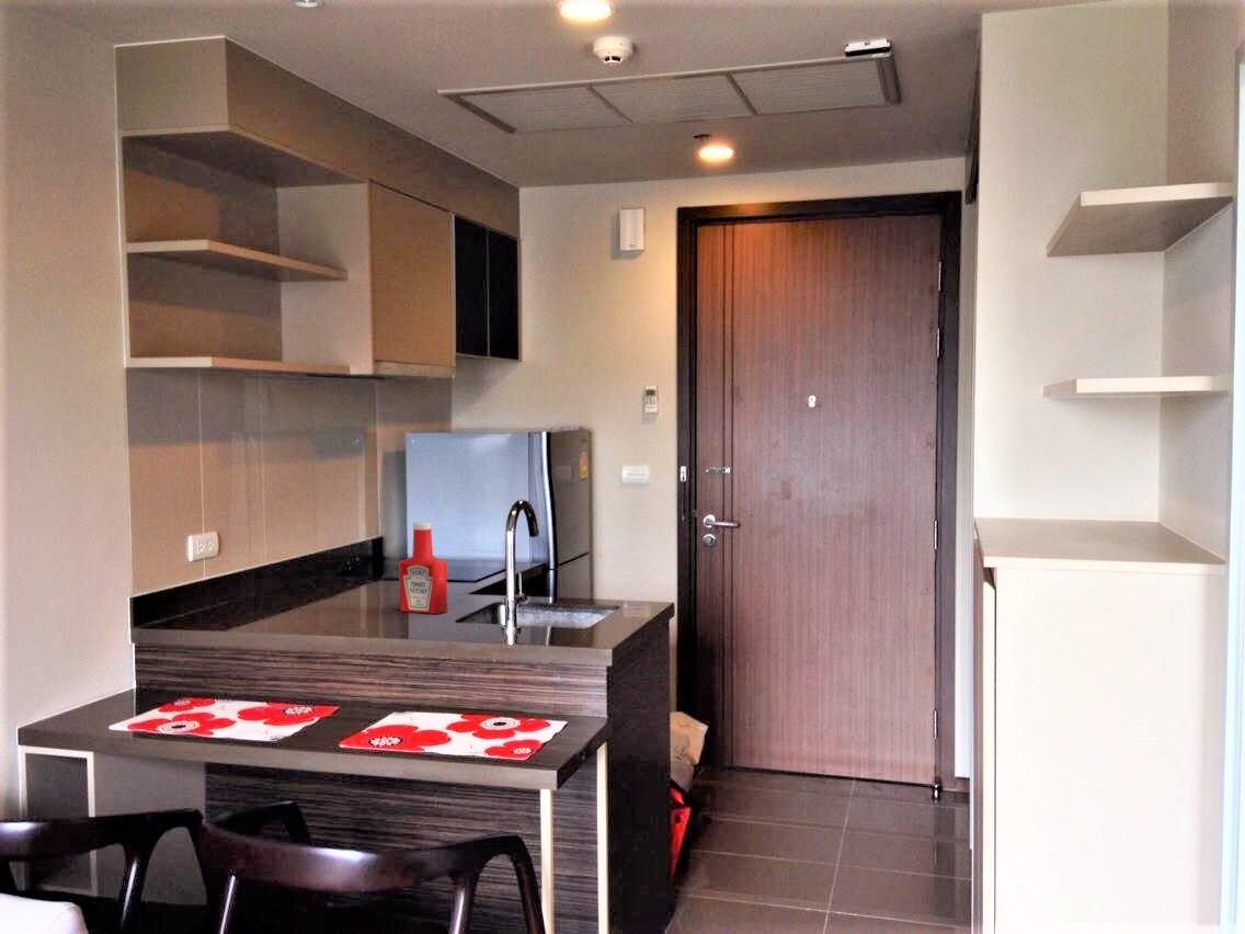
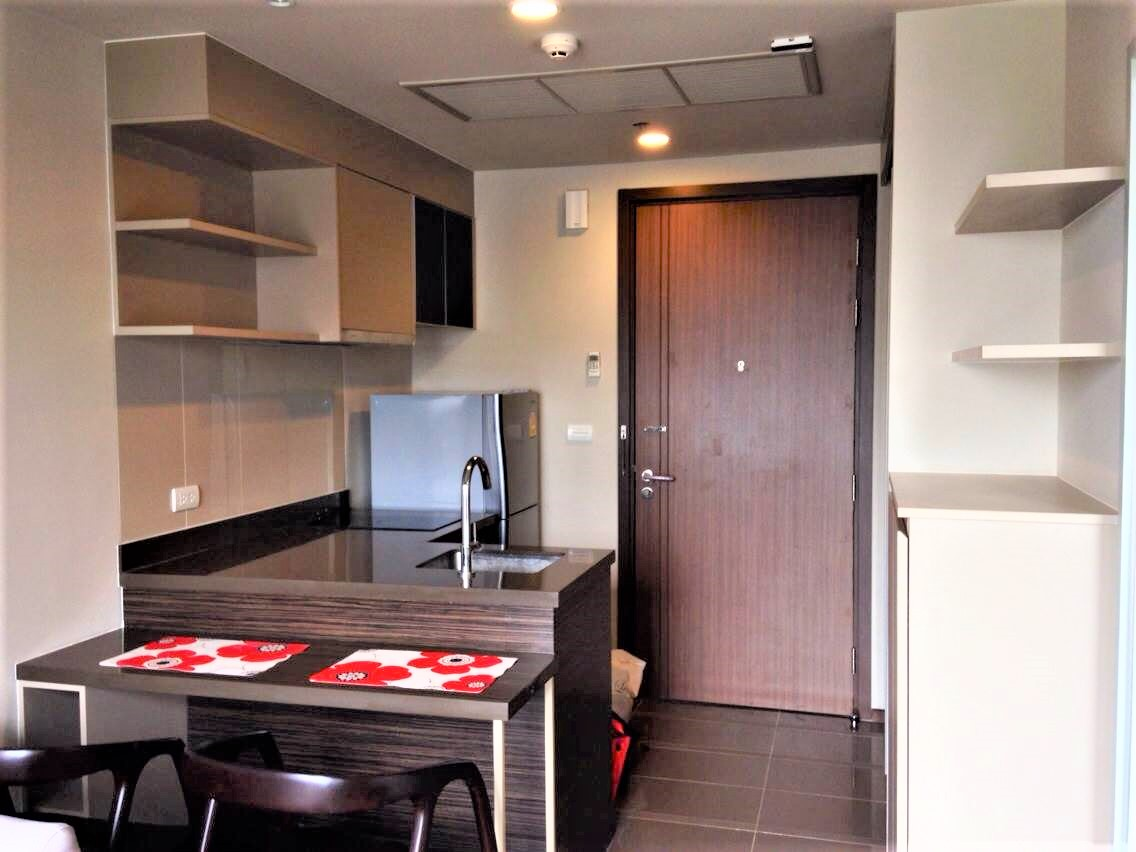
- soap bottle (422, 567)
